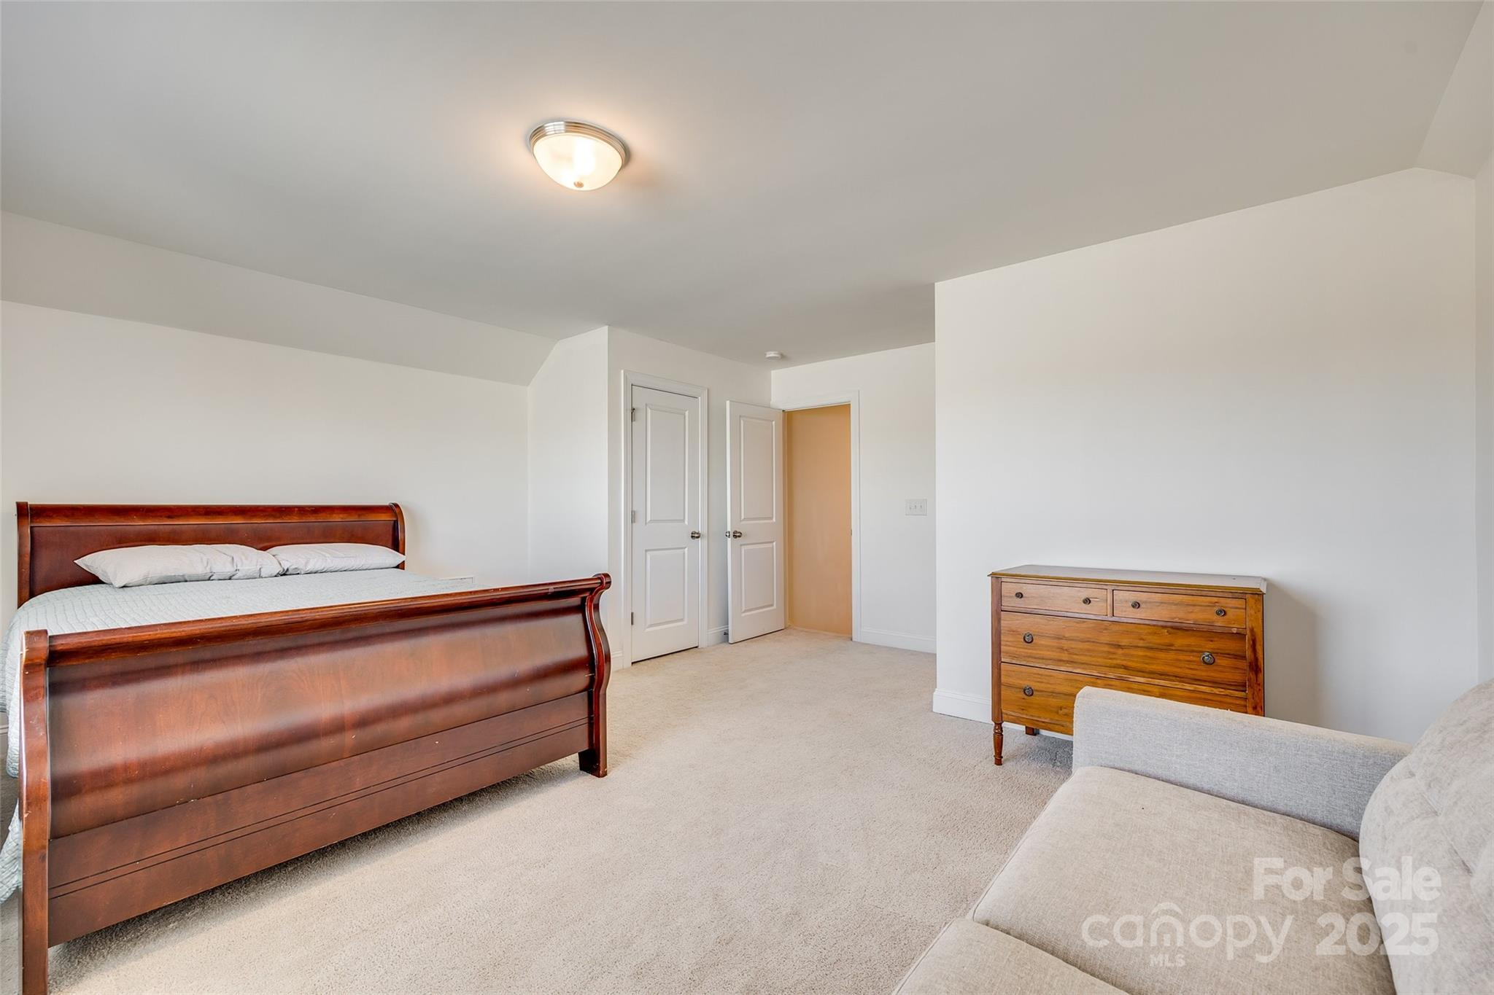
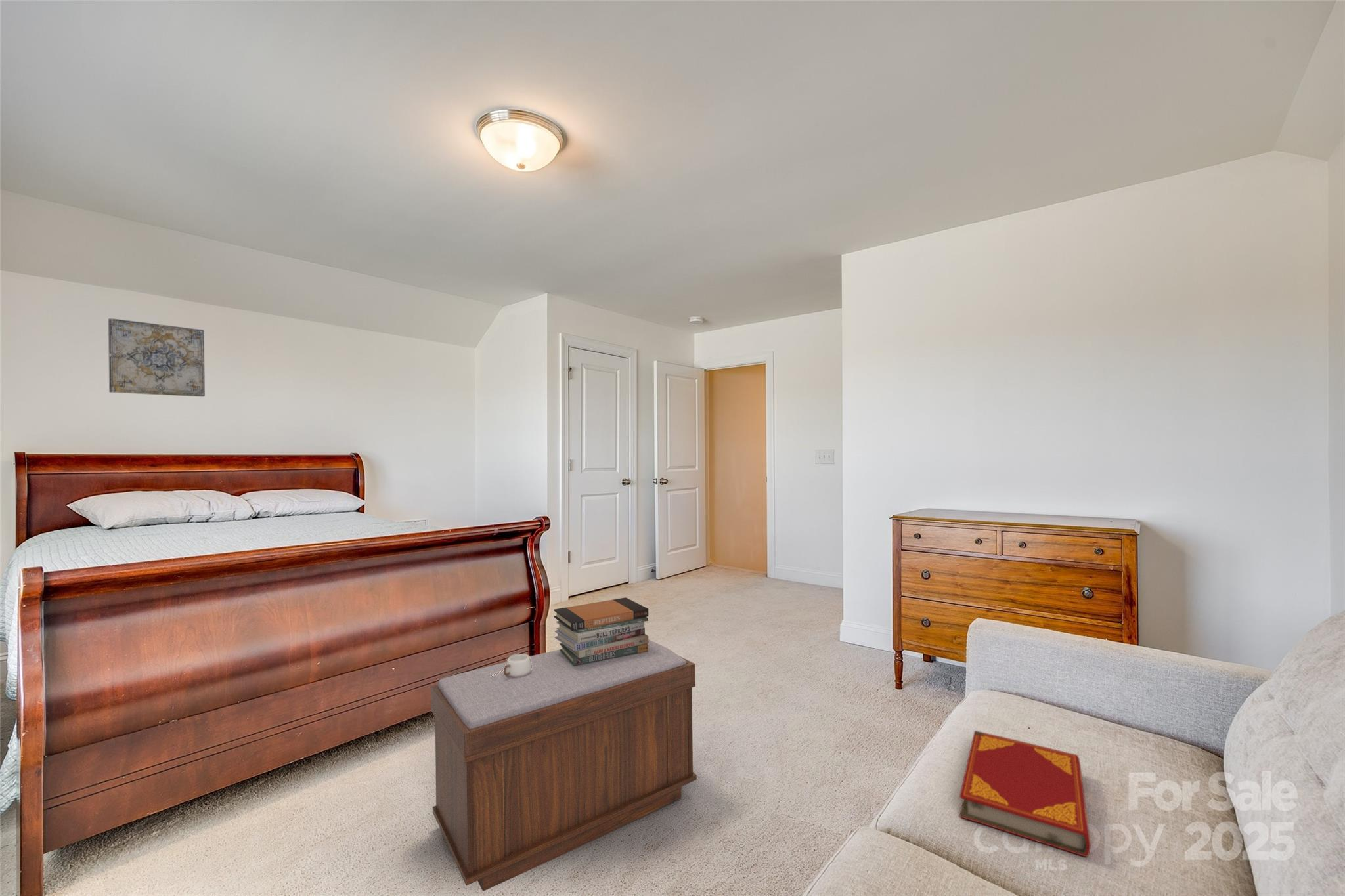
+ wall art (158, 359)
+ book stack (601, 629)
+ hardback book (1023, 784)
+ bench (569, 738)
+ mug (514, 664)
